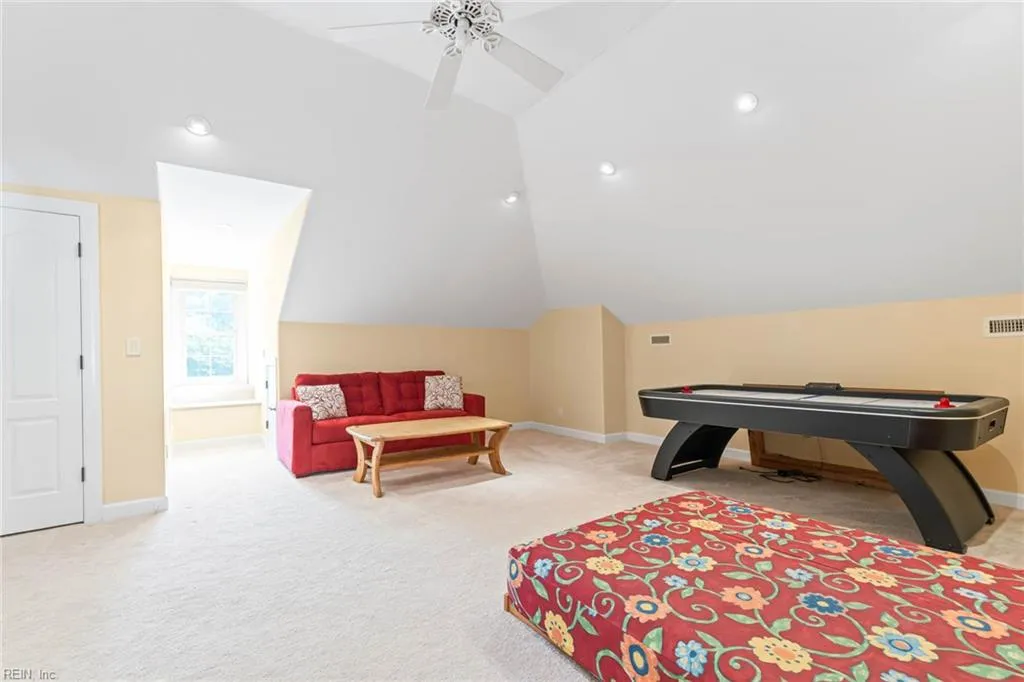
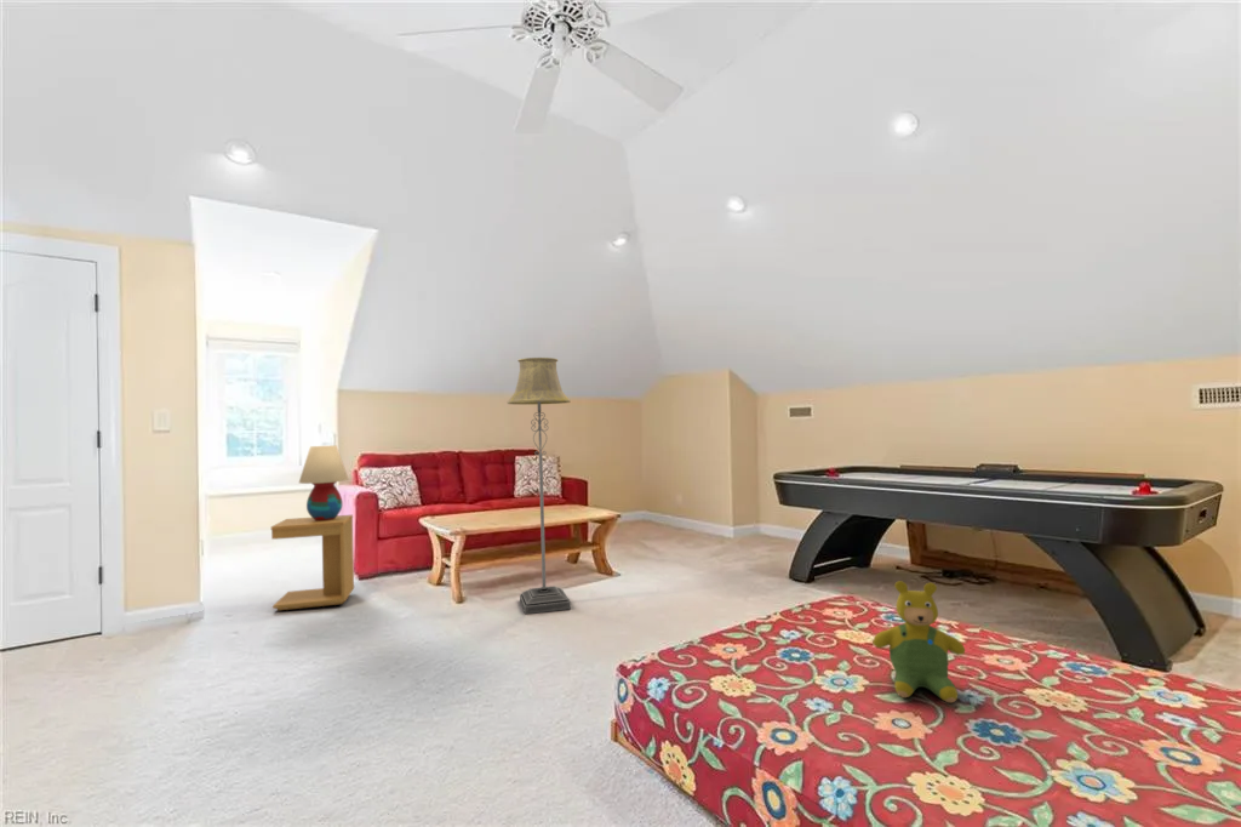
+ table lamp (324, 481)
+ teddy bear (919, 637)
+ floor lamp (541, 481)
+ side table (322, 561)
